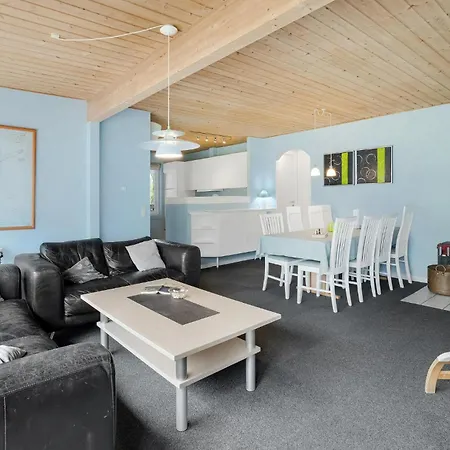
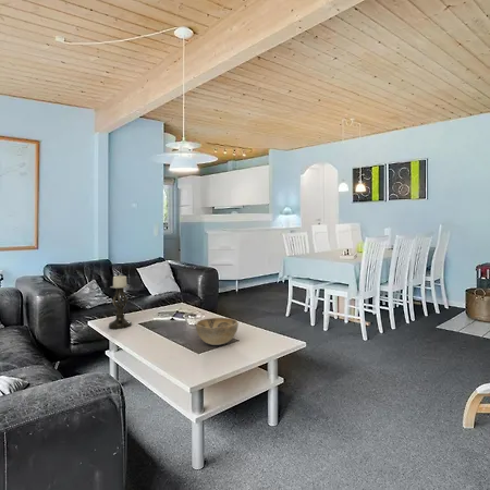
+ decorative bowl (217, 332)
+ candle holder (120, 299)
